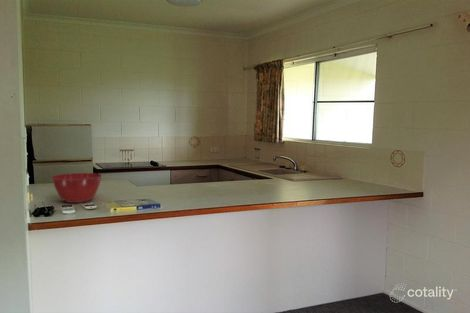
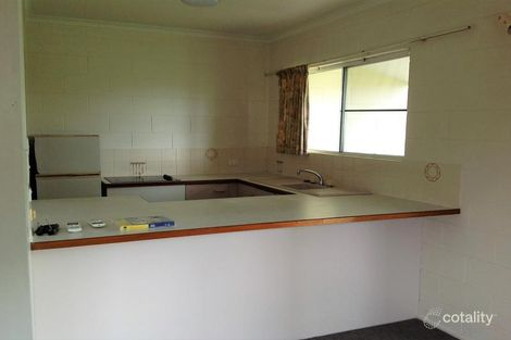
- mixing bowl (77, 188)
